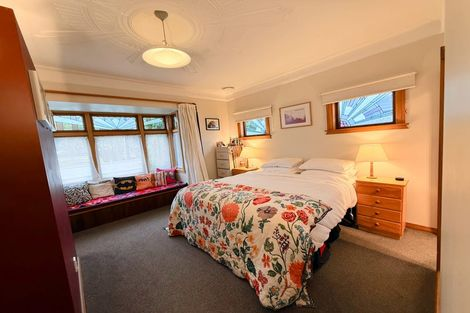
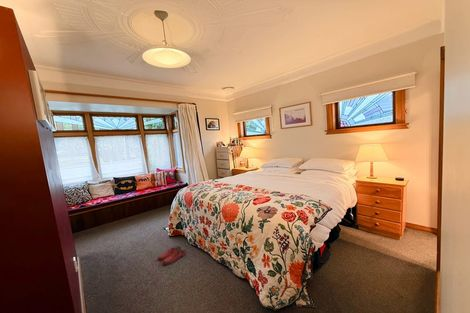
+ slippers (172, 253)
